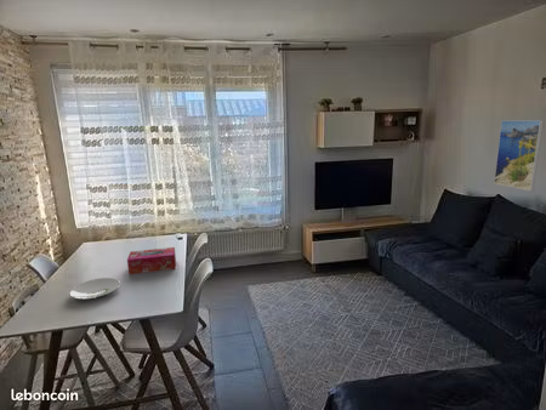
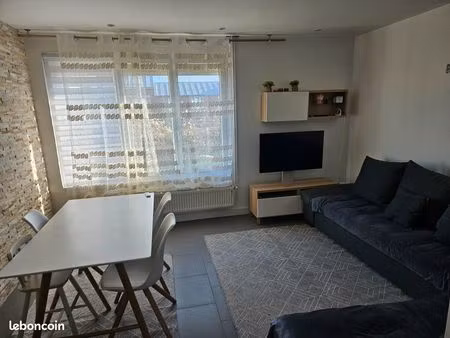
- tissue box (152, 260)
- plate (96, 290)
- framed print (516, 154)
